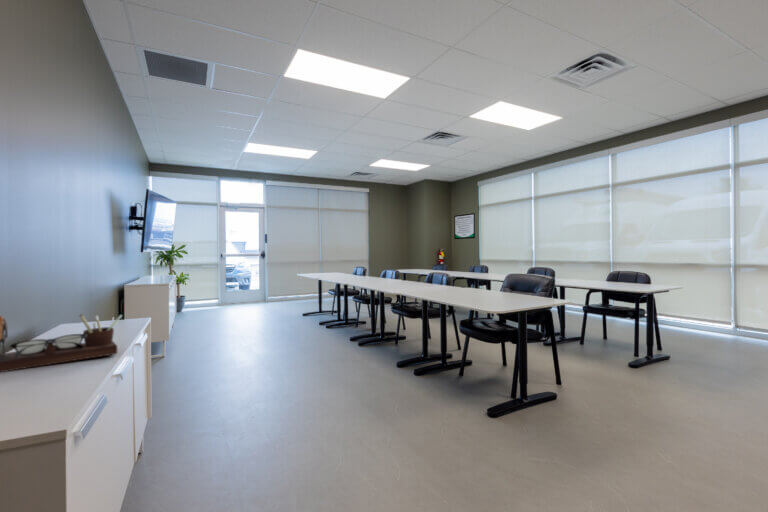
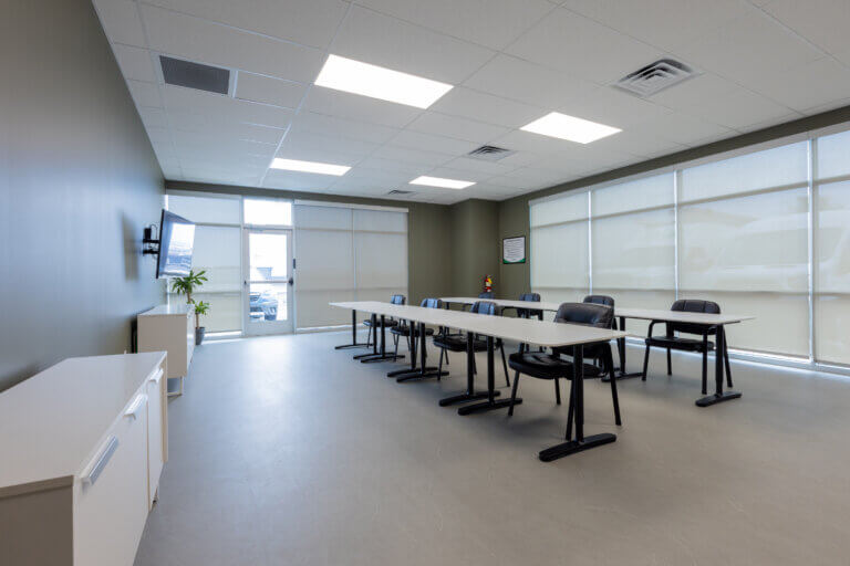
- desk organizer (59, 337)
